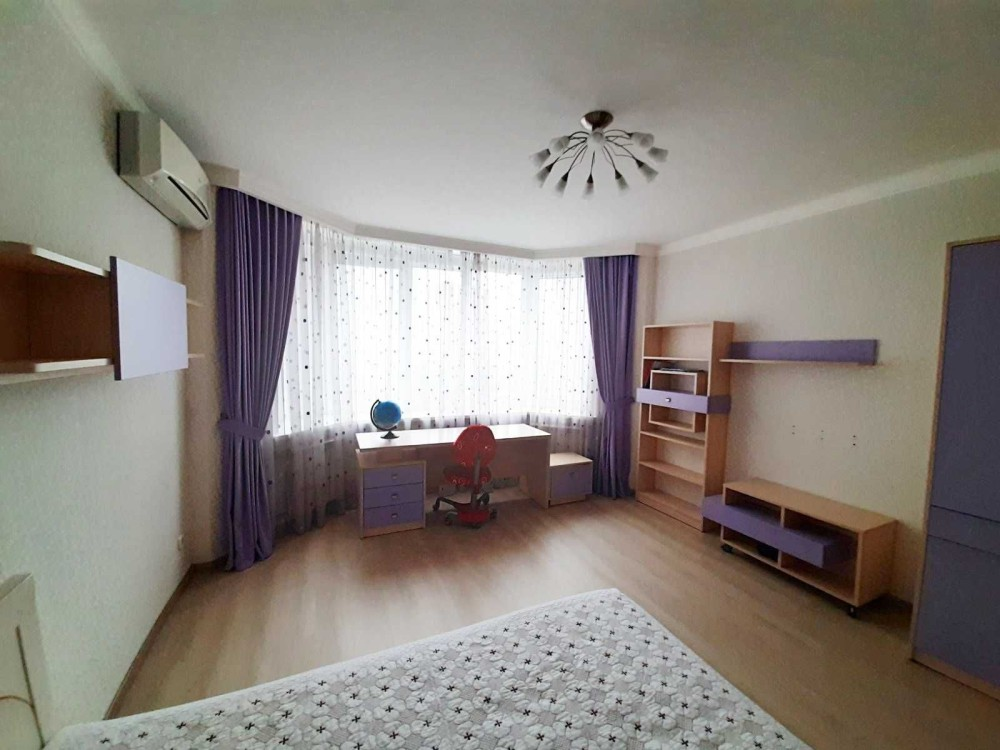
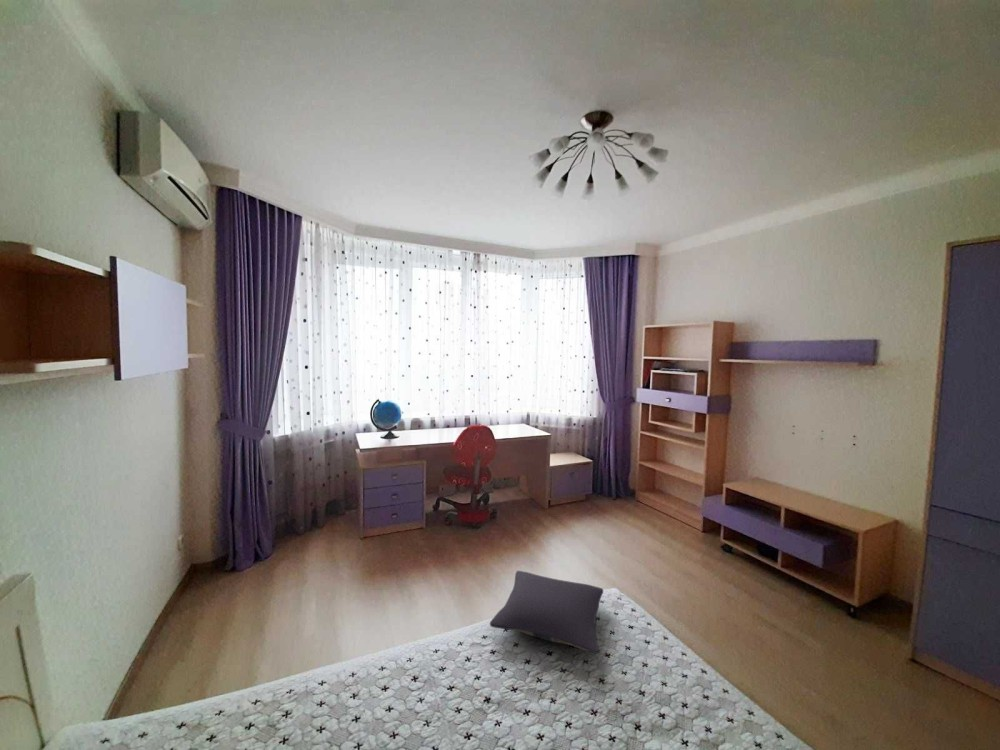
+ pillow (551, 605)
